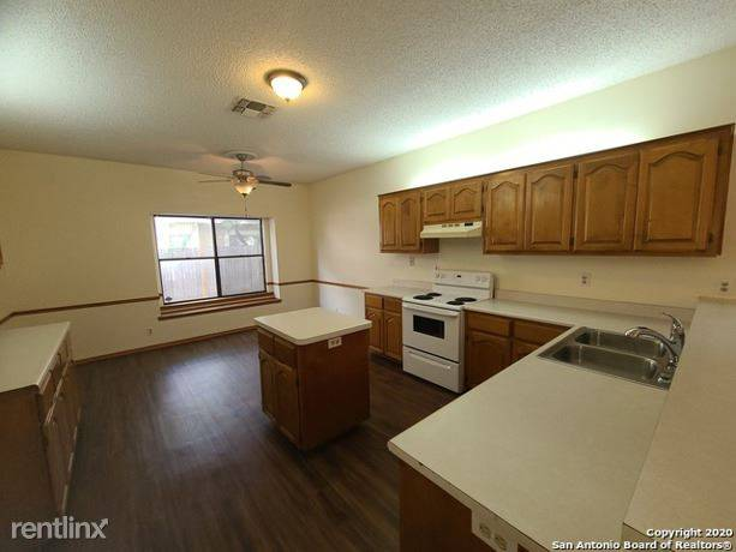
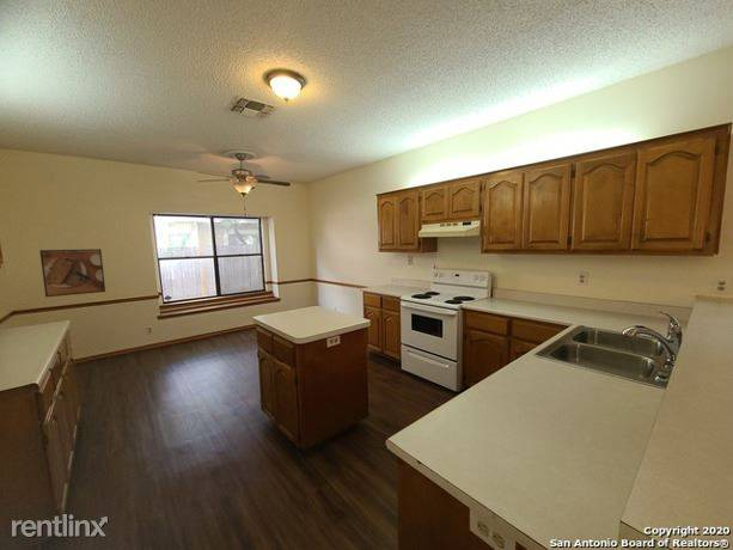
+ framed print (74, 271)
